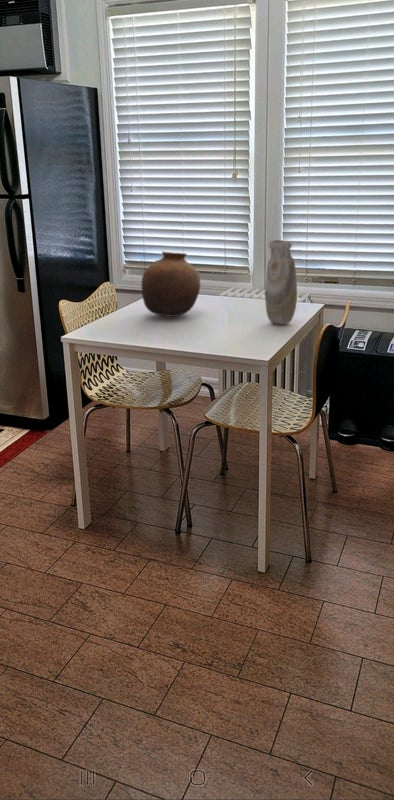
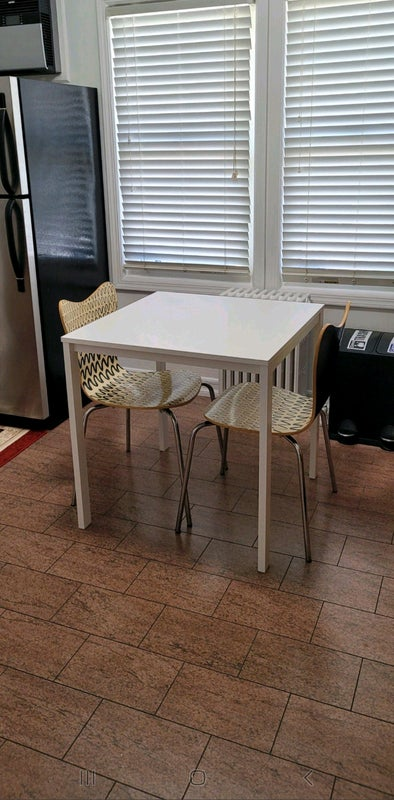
- vase (280, 282)
- pottery (170, 283)
